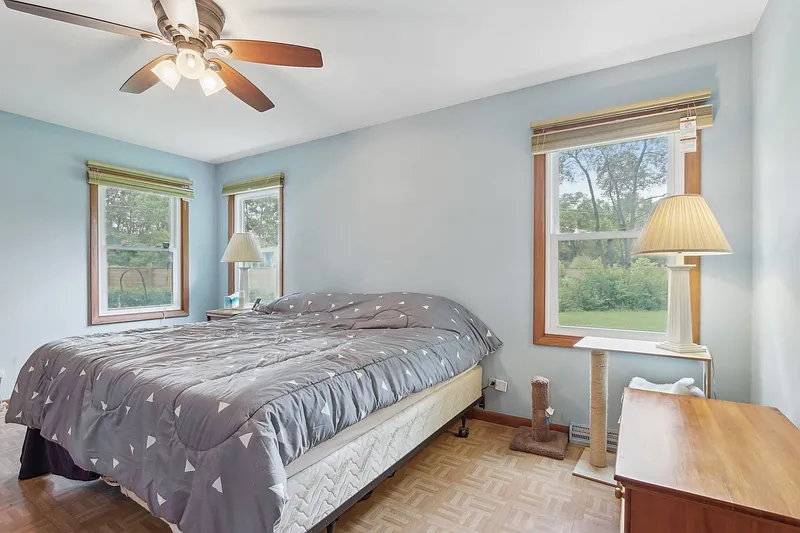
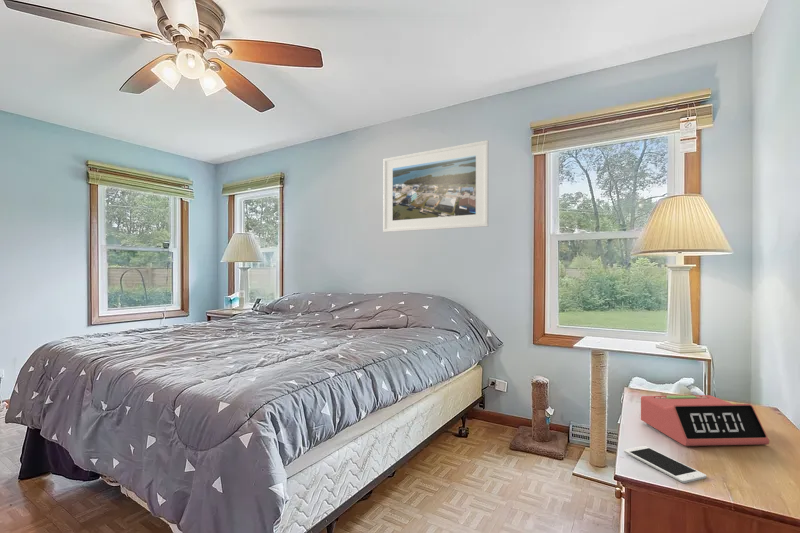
+ alarm clock (699, 416)
+ cell phone (662, 462)
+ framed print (431, 190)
